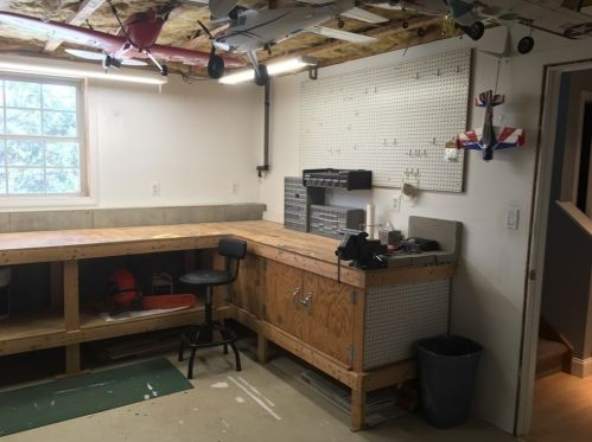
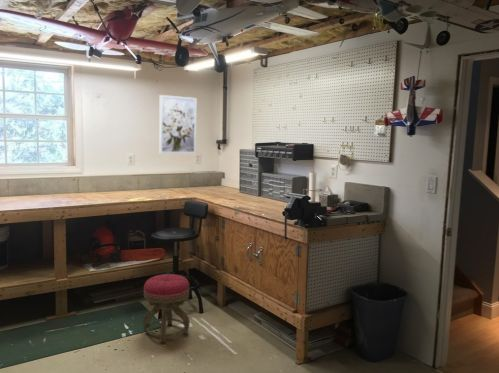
+ stool (166, 306)
+ wall art (178, 125)
